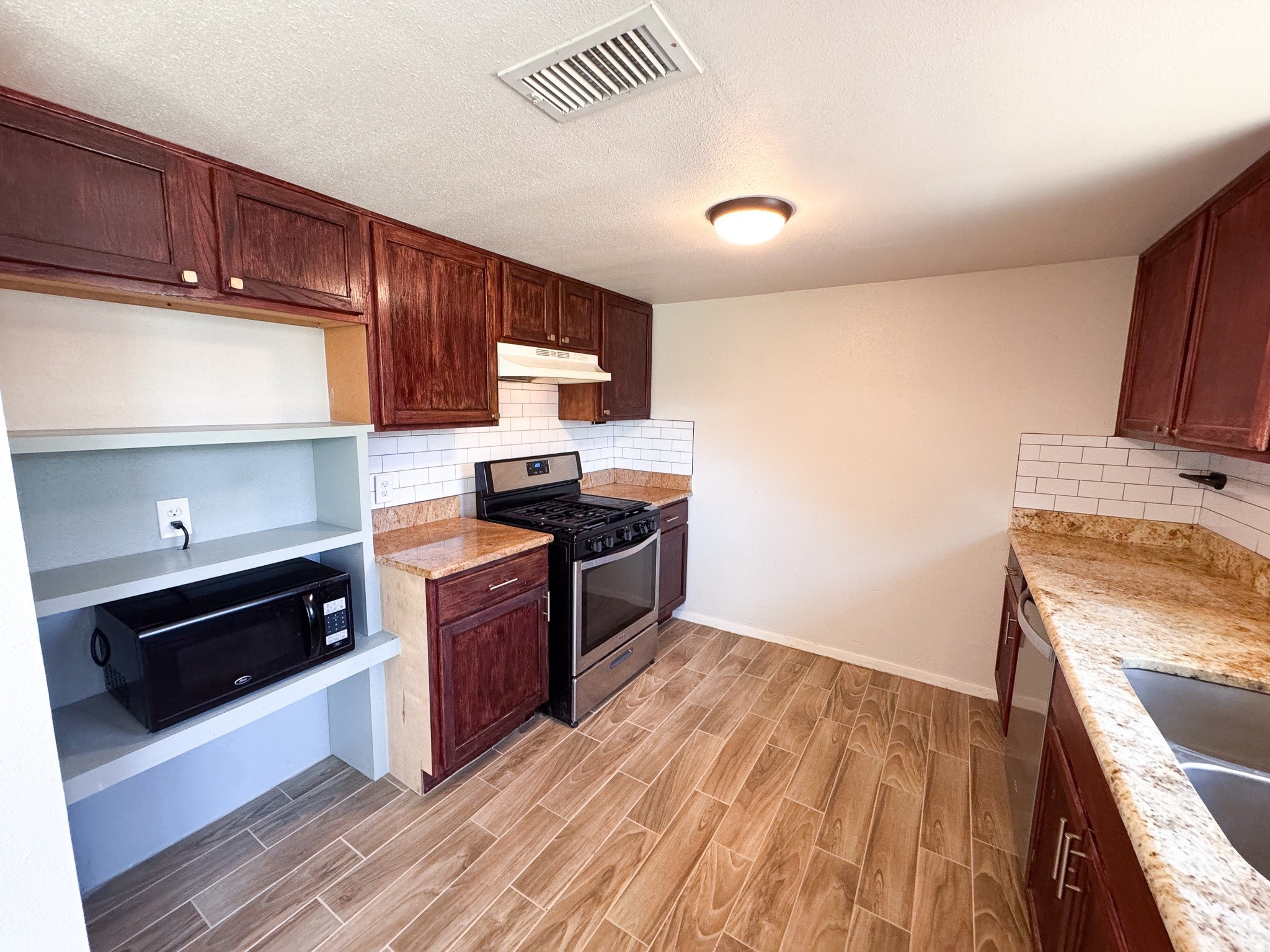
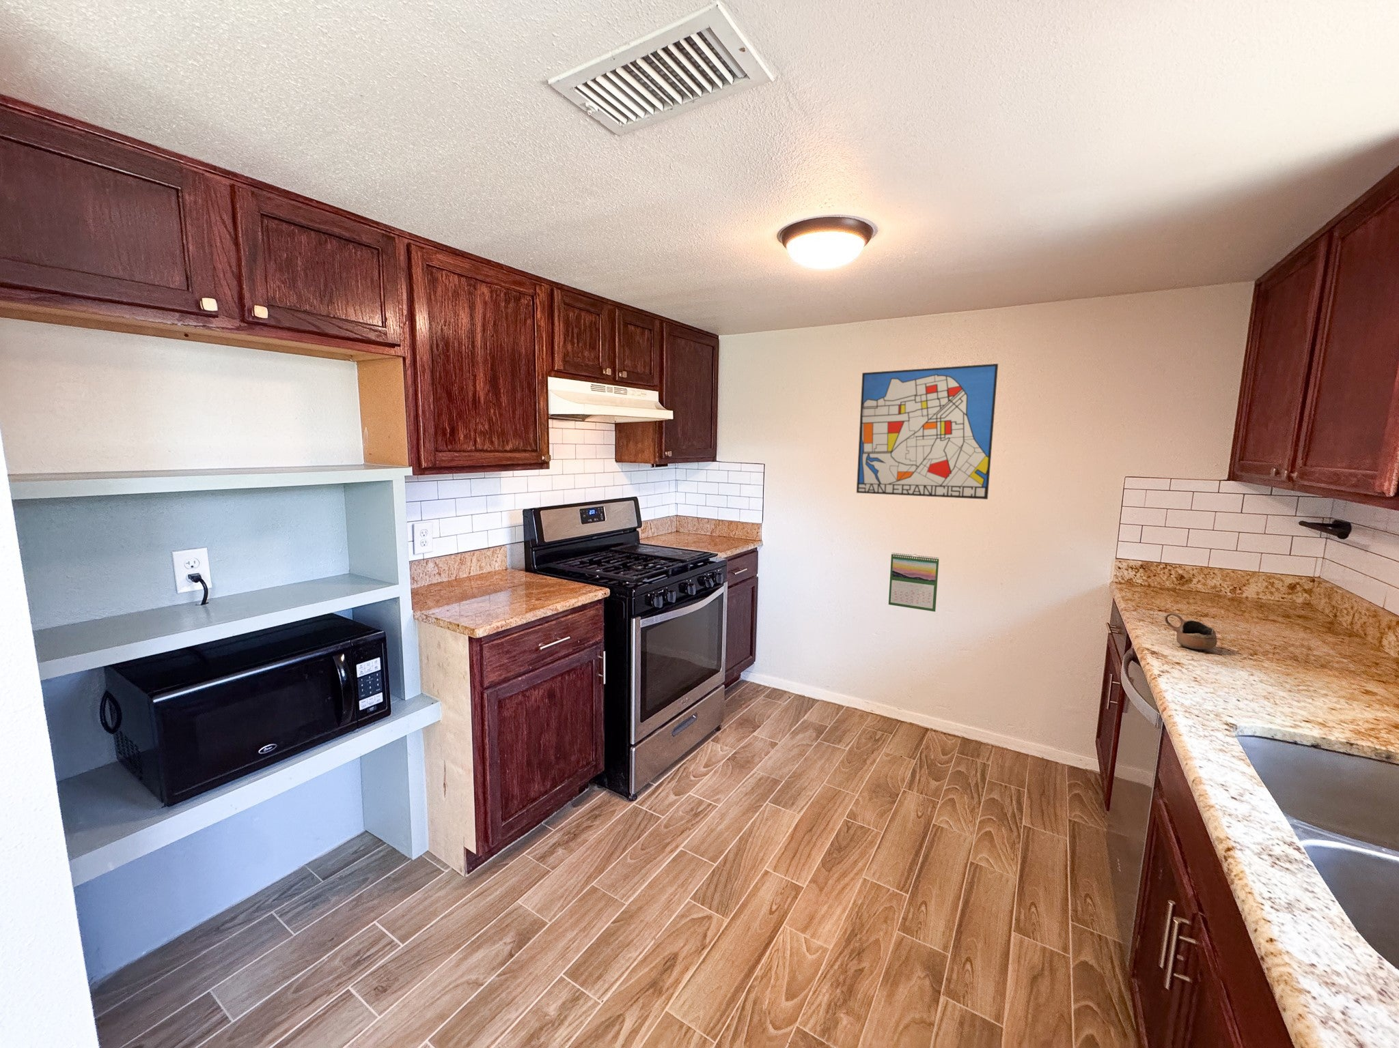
+ wall art (922, 433)
+ calendar (912, 580)
+ cup (1192, 631)
